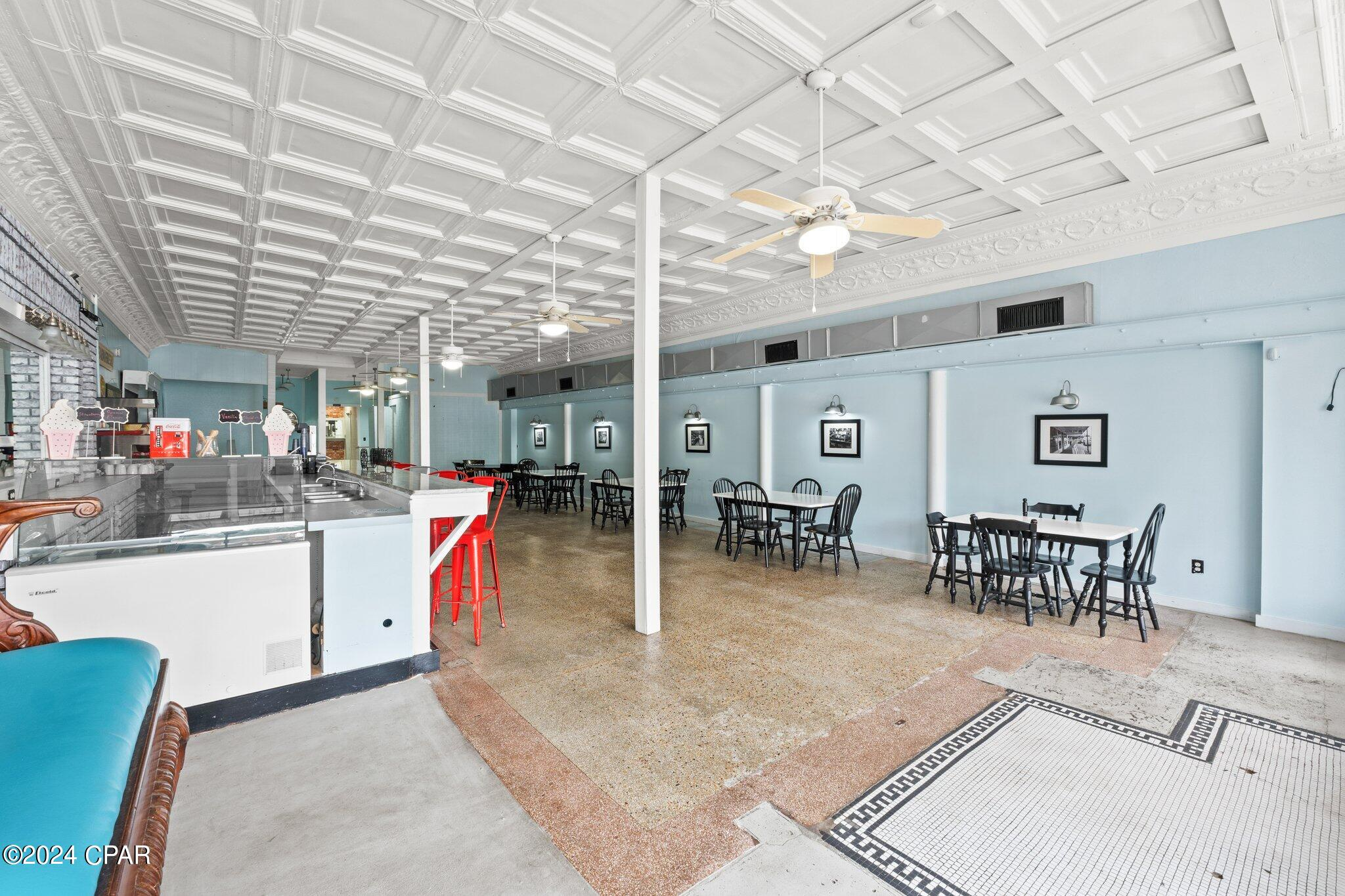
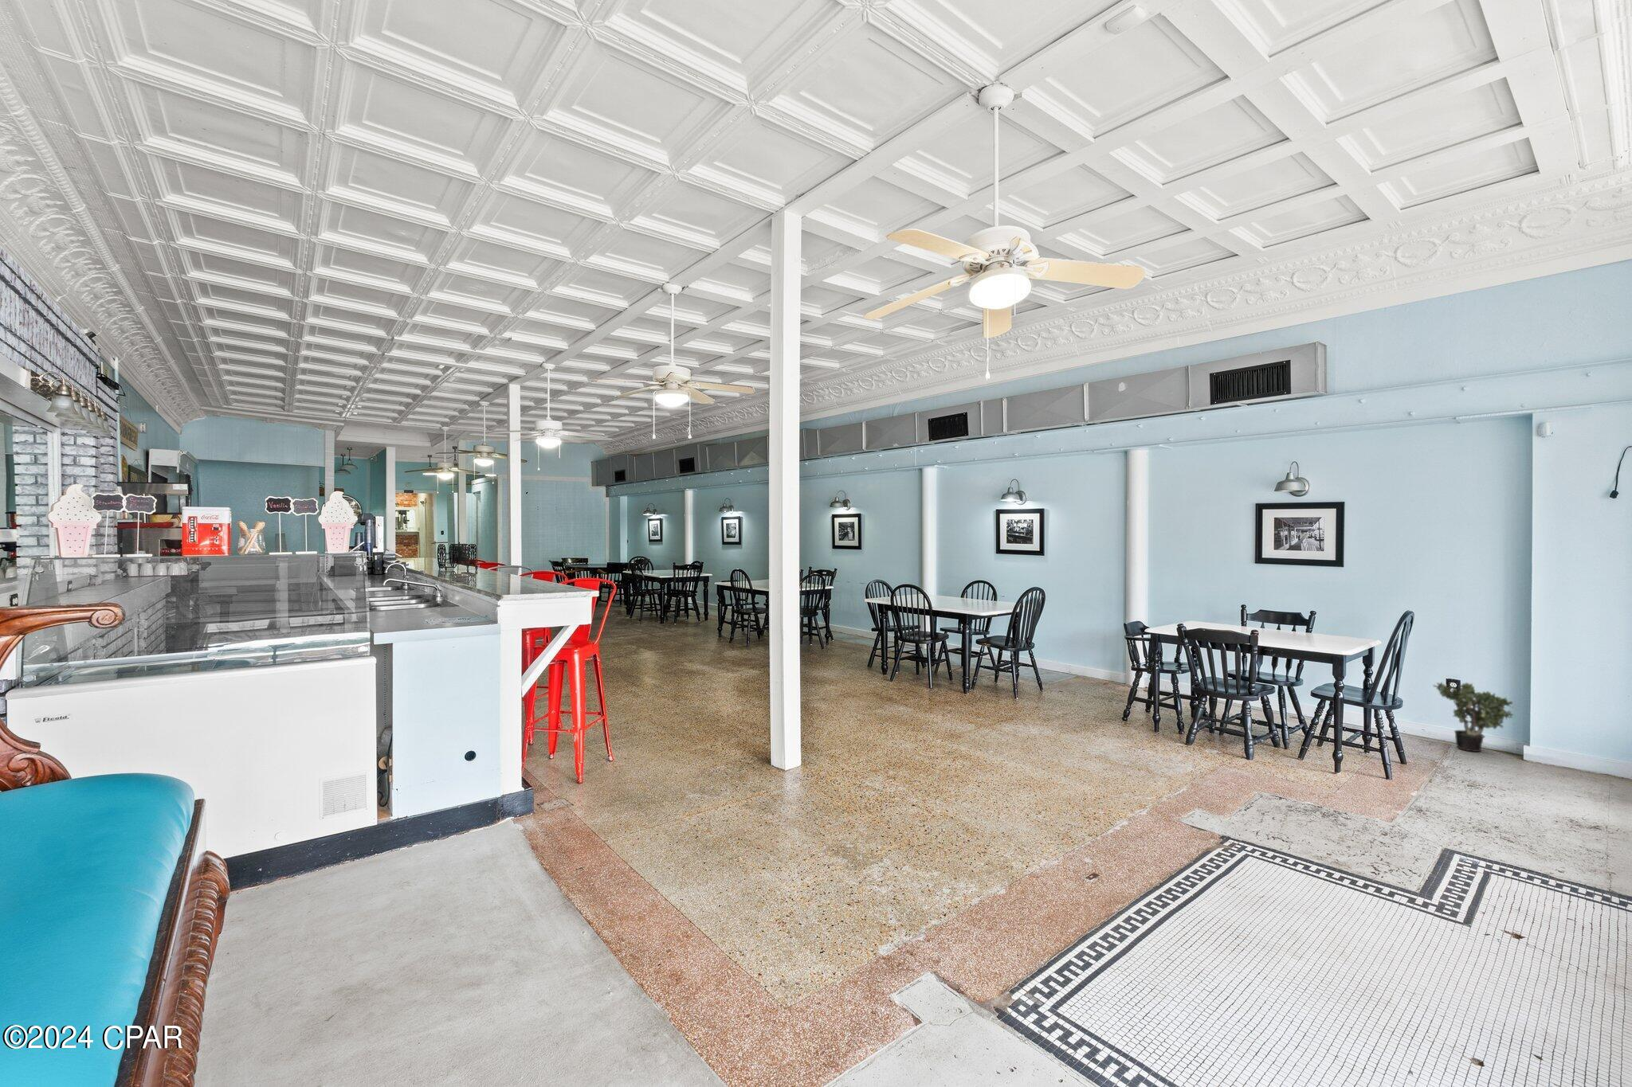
+ potted plant (1471, 717)
